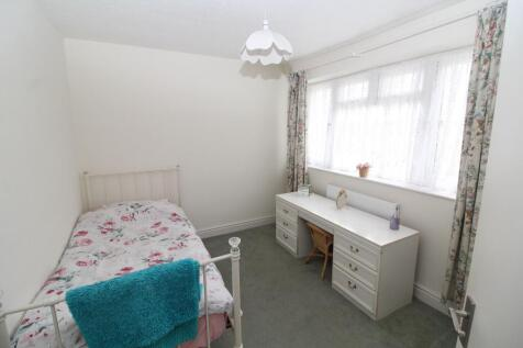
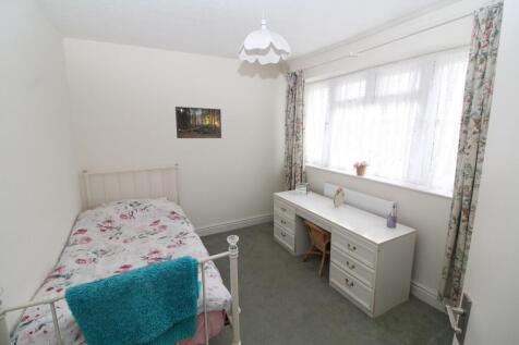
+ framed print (200, 123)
